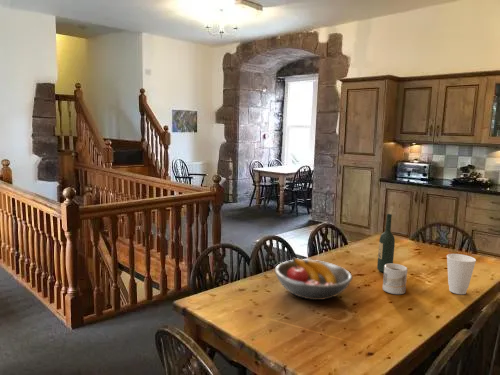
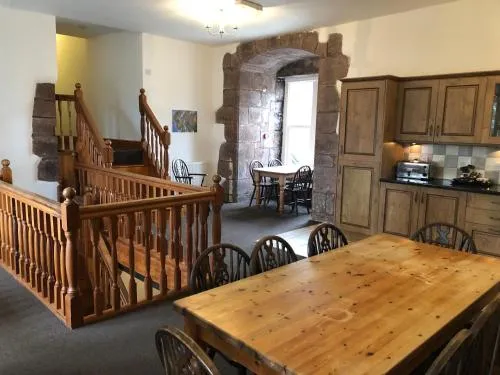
- wine bottle (386, 242)
- mug (394, 277)
- fruit bowl (312, 279)
- cup (459, 274)
